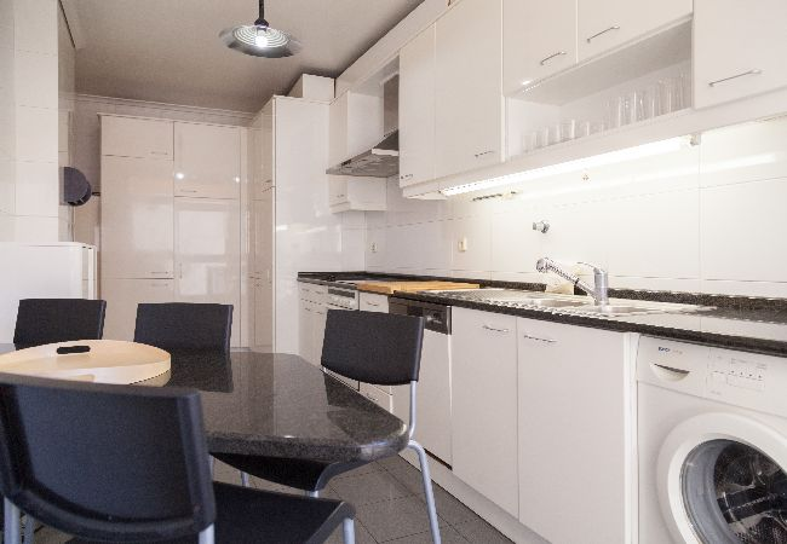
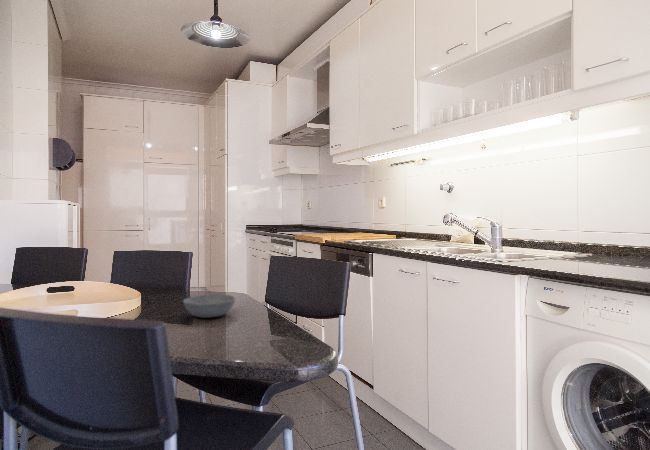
+ bowl (209, 306)
